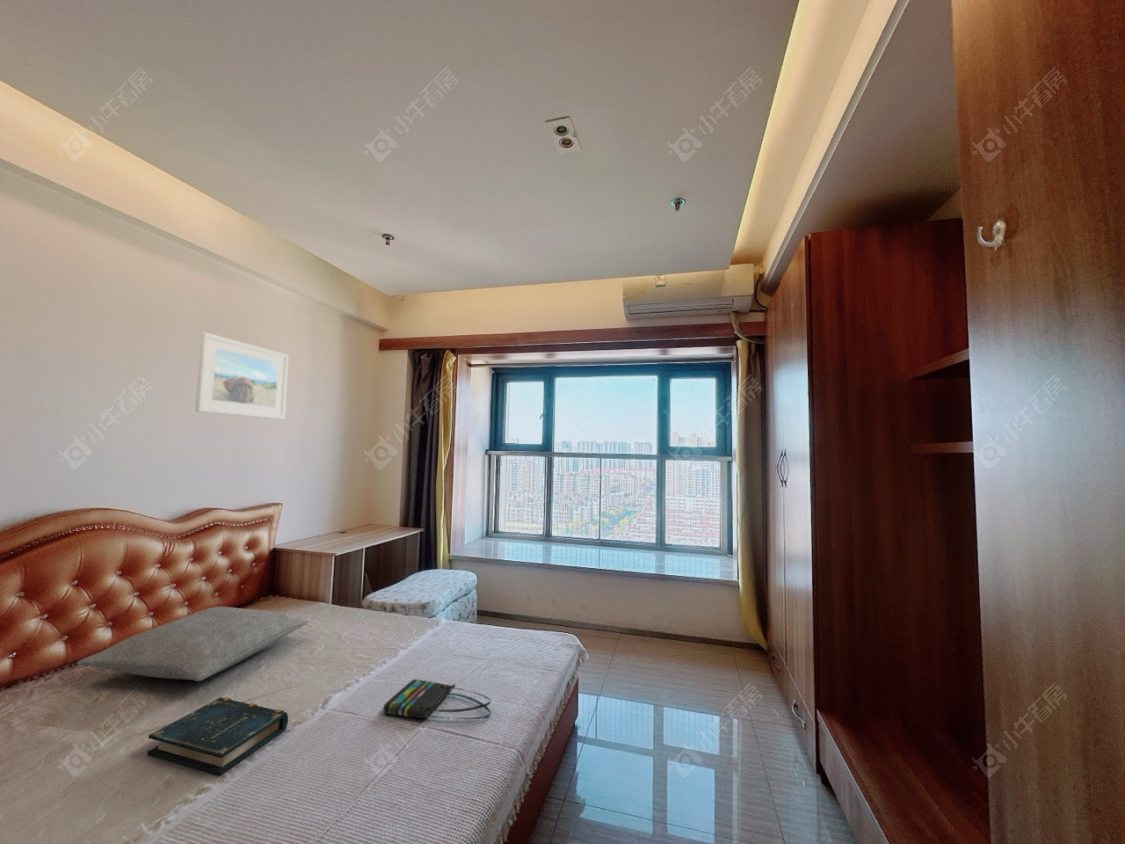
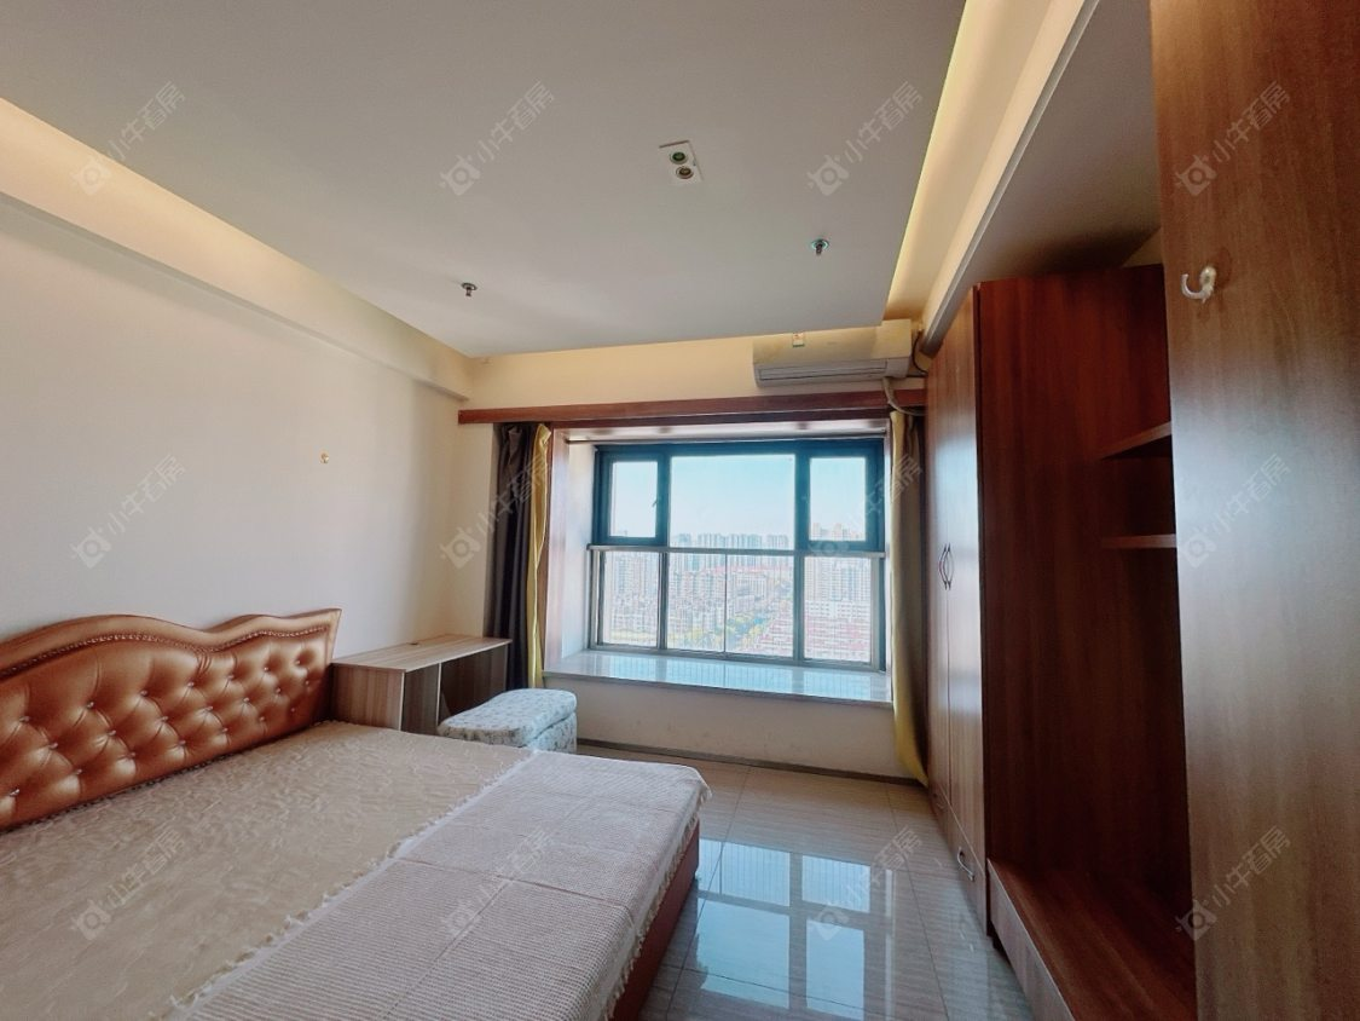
- pillow (207, 639)
- tote bag (442, 699)
- book (221, 731)
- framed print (247, 380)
